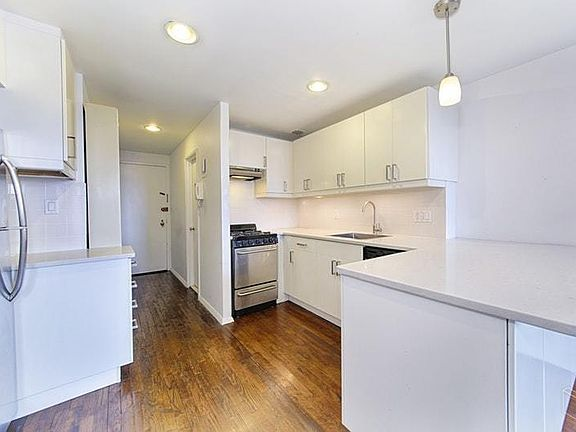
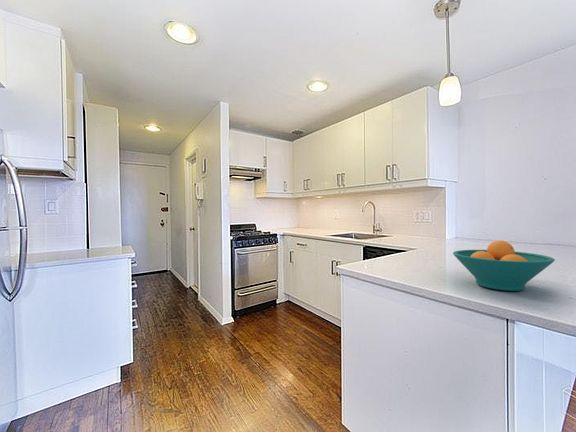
+ fruit bowl (499, 263)
